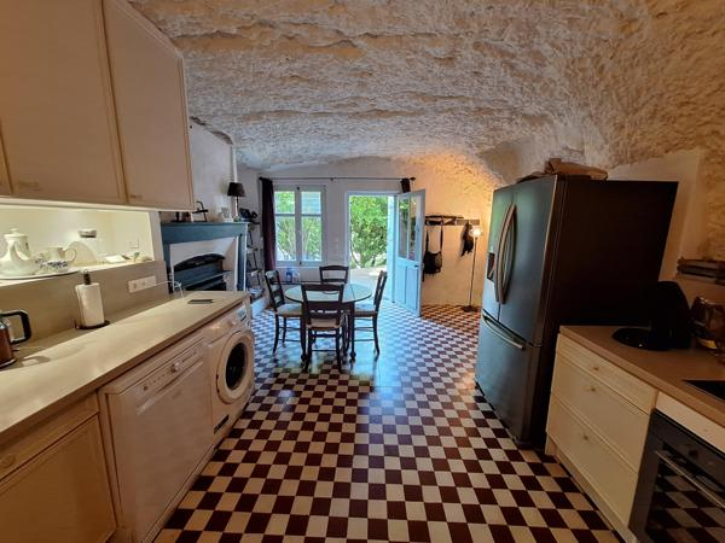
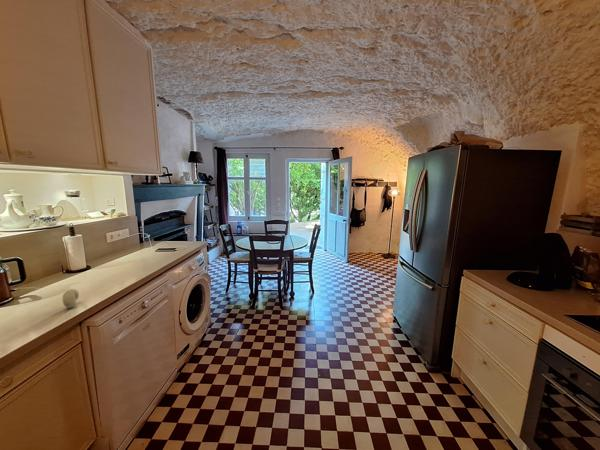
+ fruit (70, 298)
